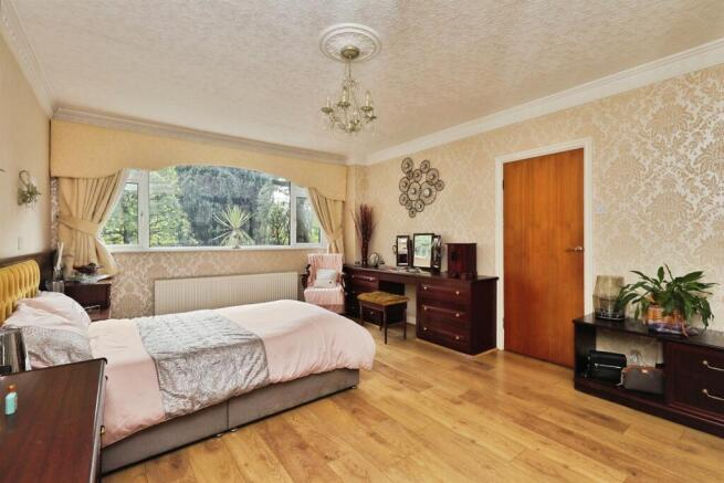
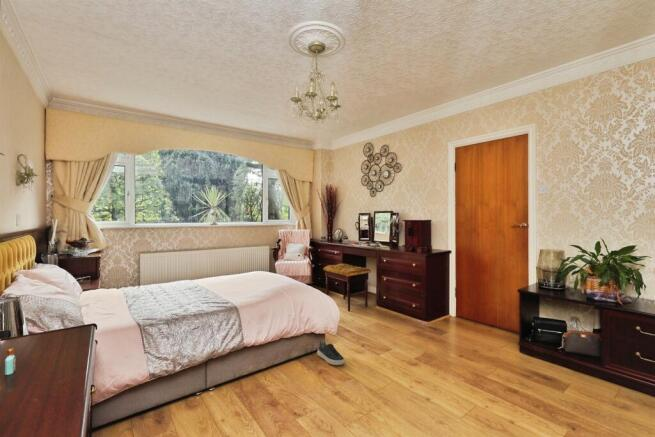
+ shoe (330, 352)
